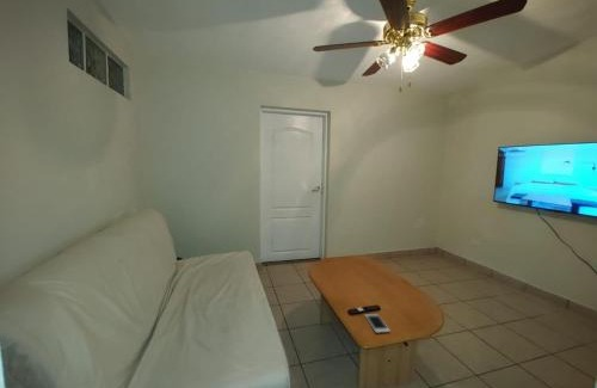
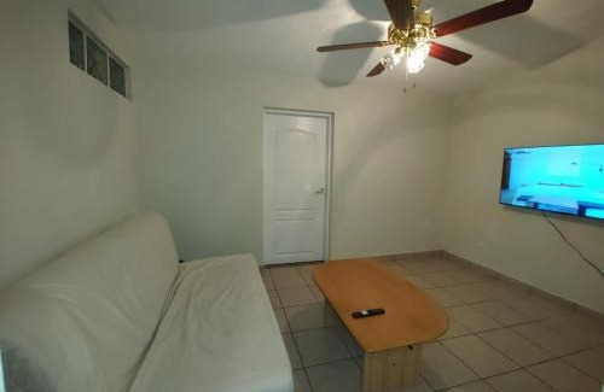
- cell phone (376, 322)
